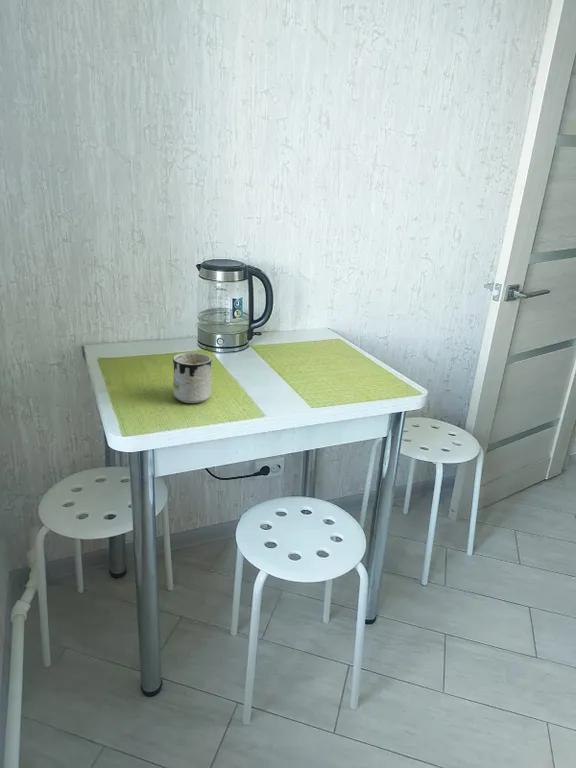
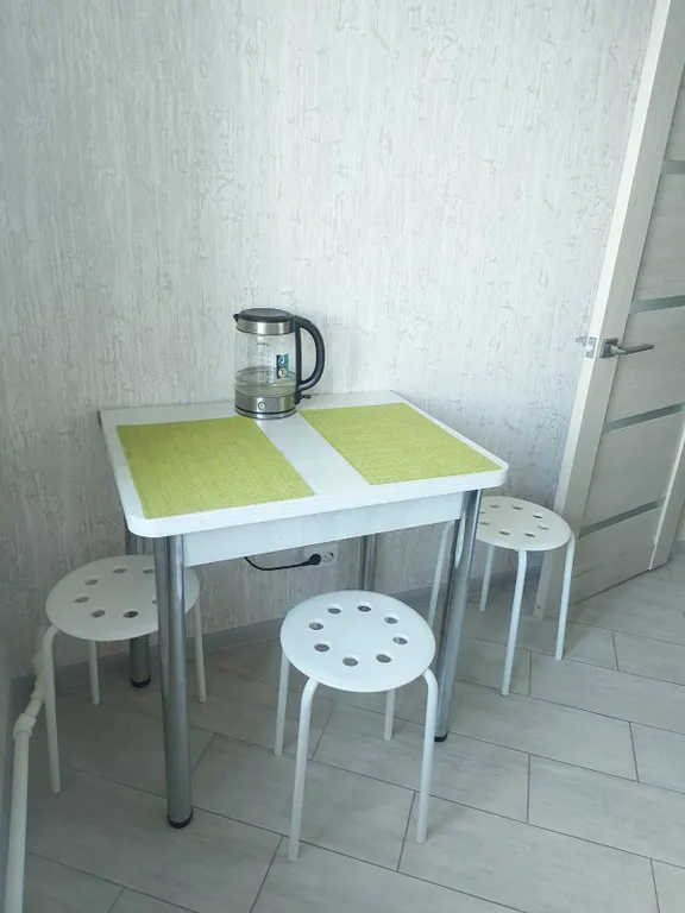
- mug (195, 375)
